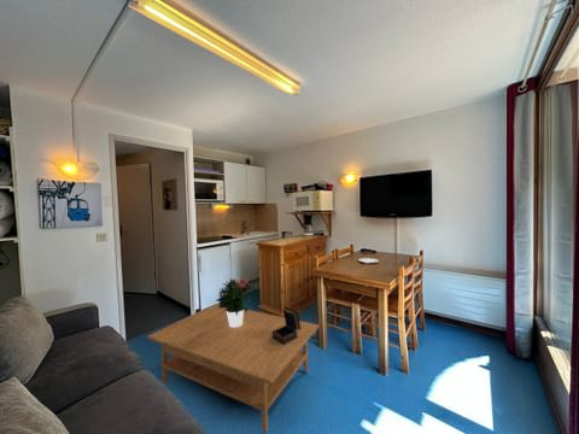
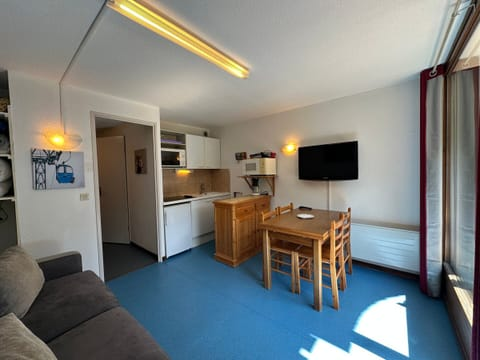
- decorative box (286, 323)
- potted flower (235, 301)
- coffee table (235, 353)
